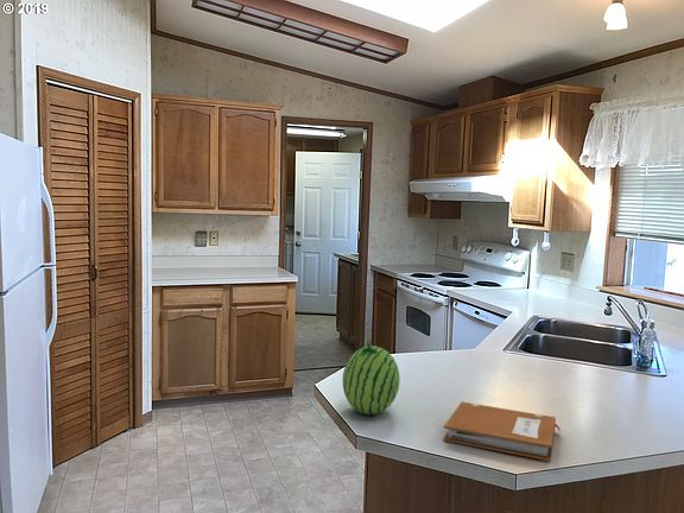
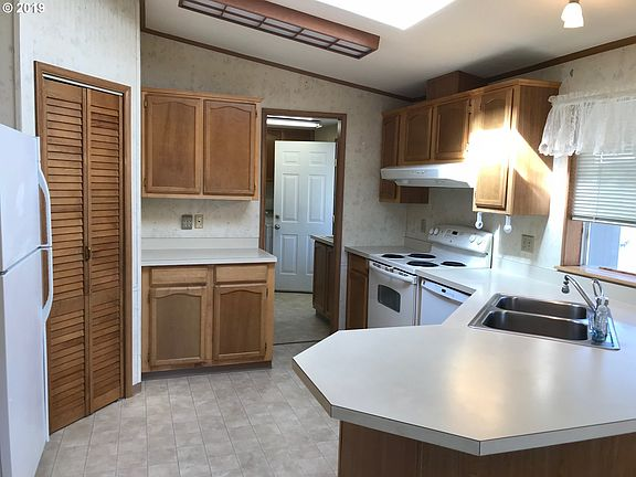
- notebook (504, 428)
- fruit (370, 374)
